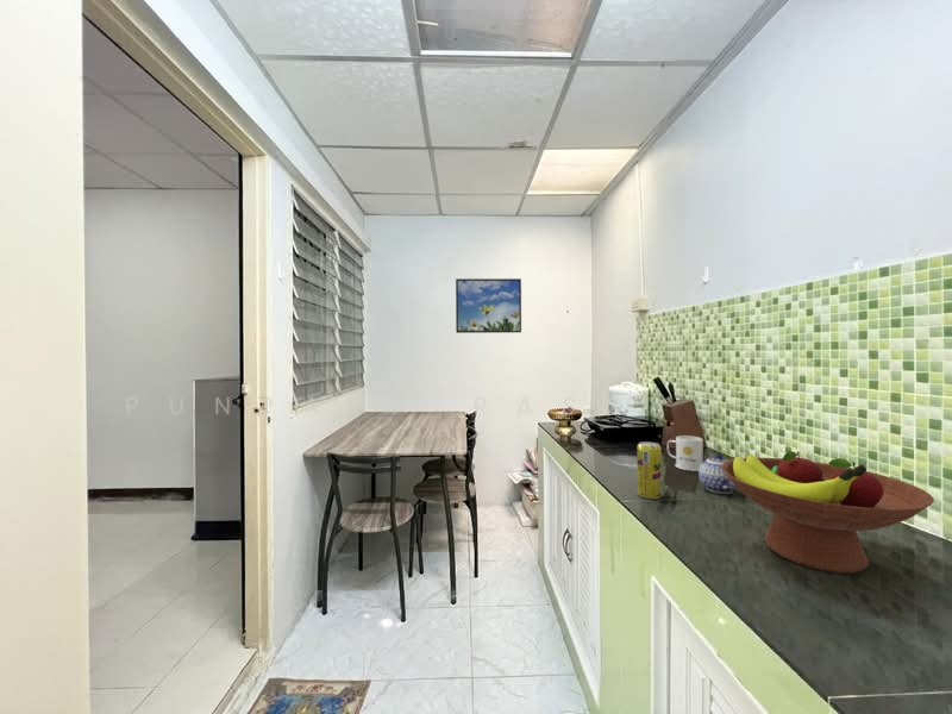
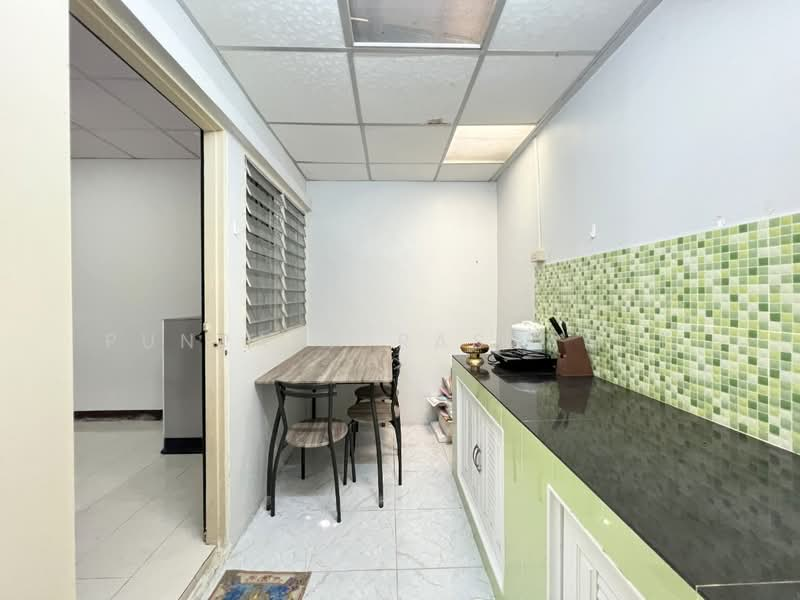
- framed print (488, 306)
- mug (684, 451)
- fruit bowl (813, 501)
- teapot (719, 471)
- beverage can (649, 469)
